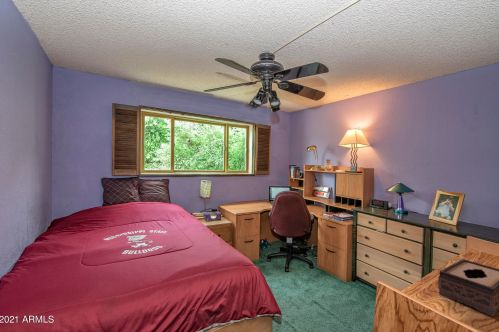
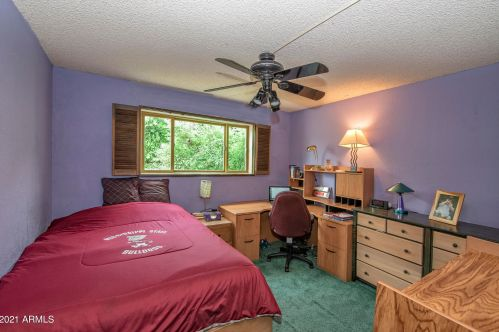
- tissue box (475, 283)
